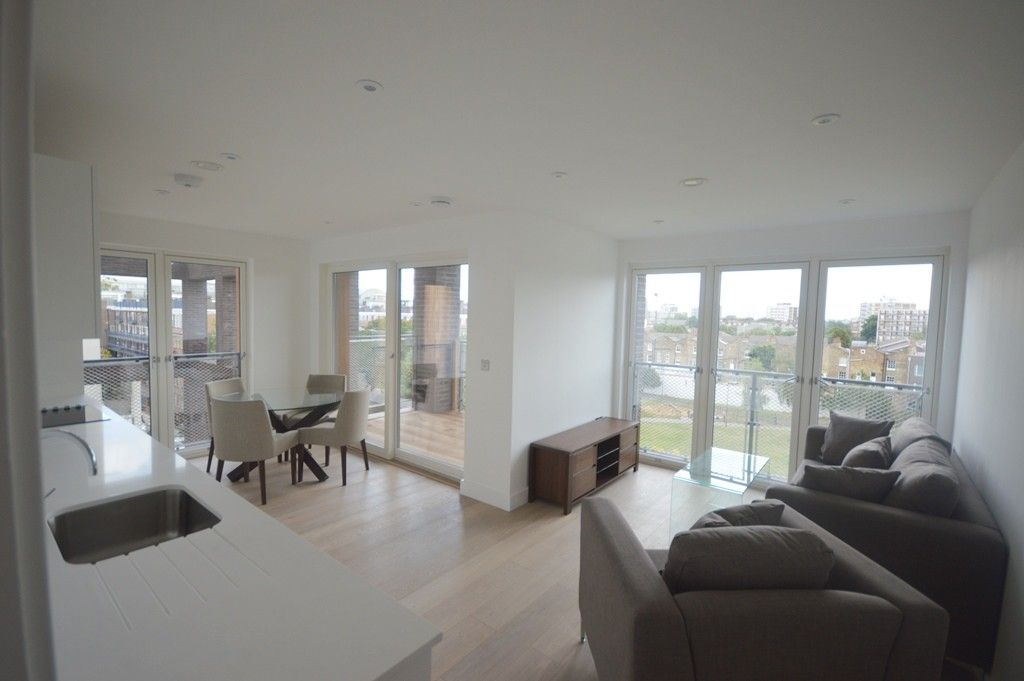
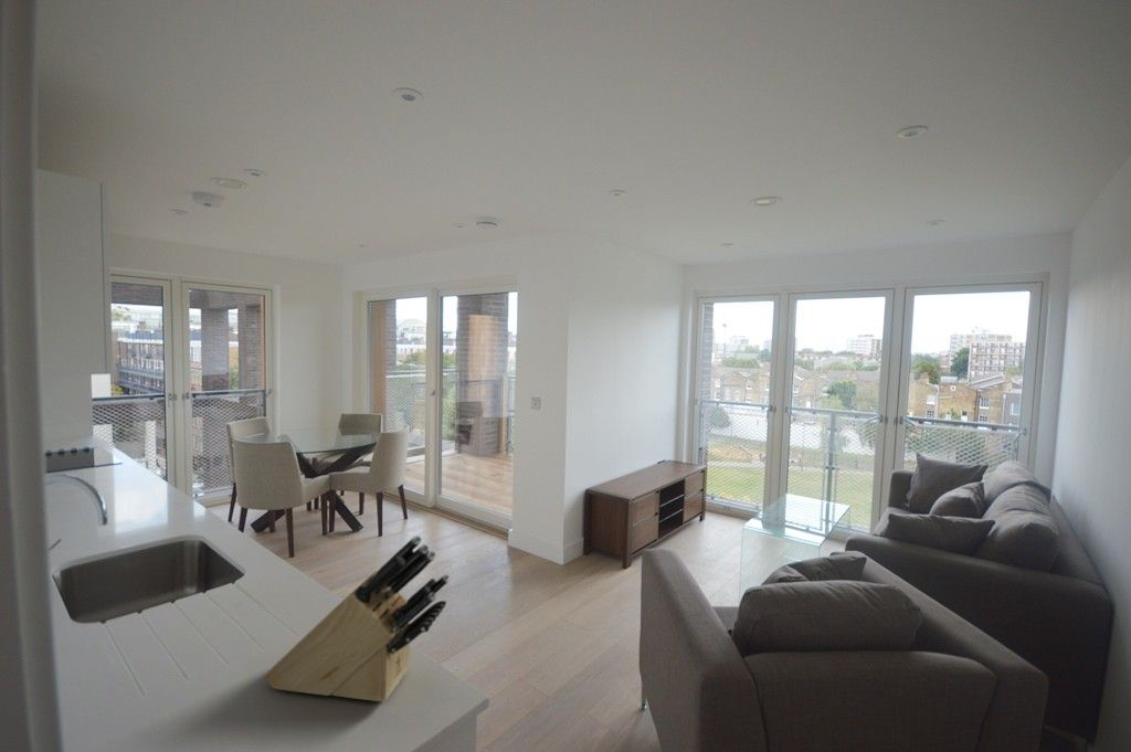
+ knife block (360, 610)
